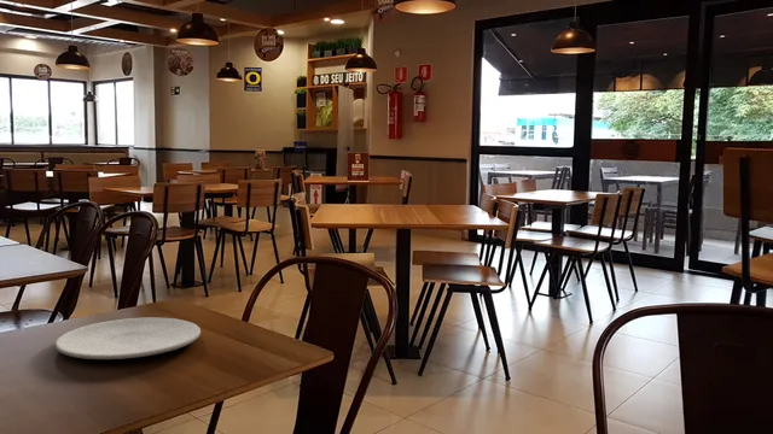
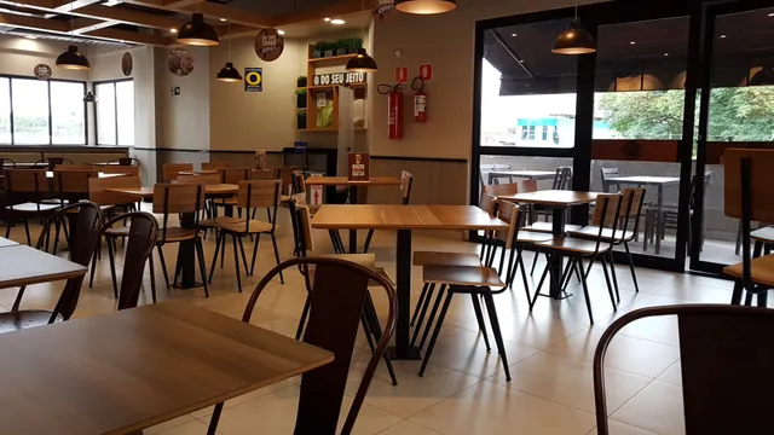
- plate (130, 338)
